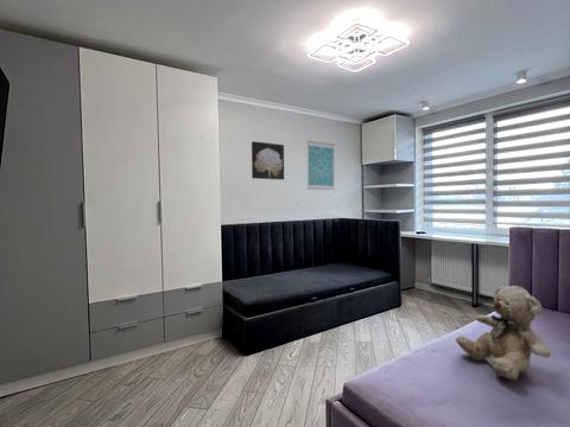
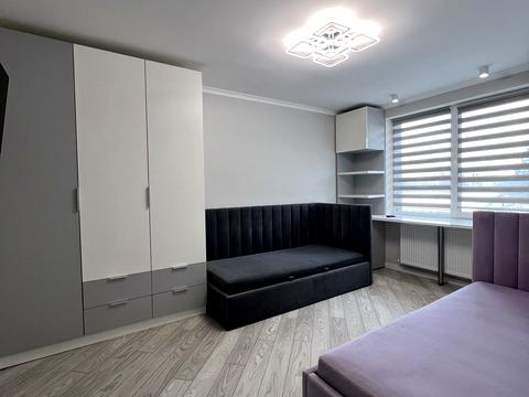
- wall art (267, 160)
- teddy bear (499, 327)
- wall art (321, 166)
